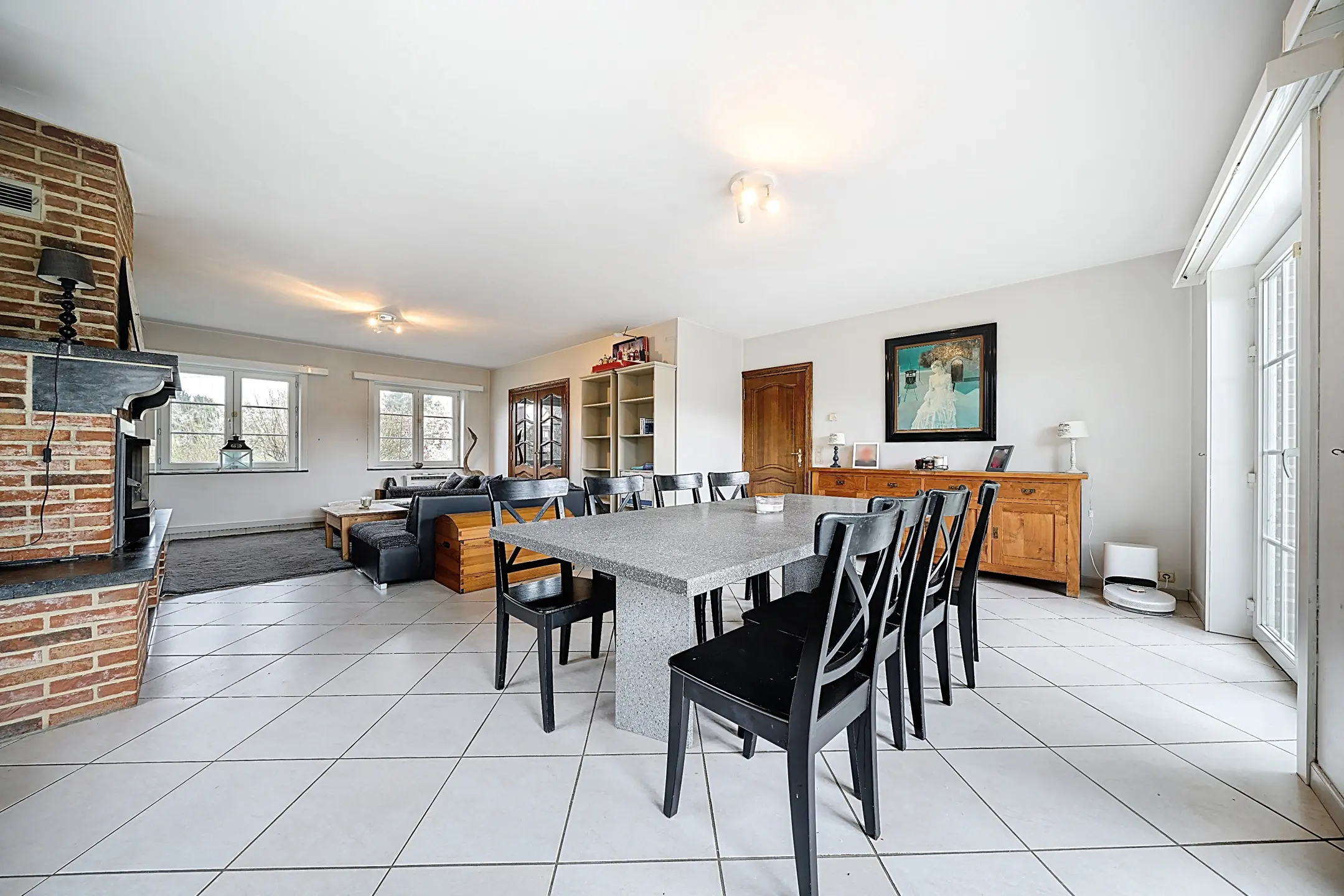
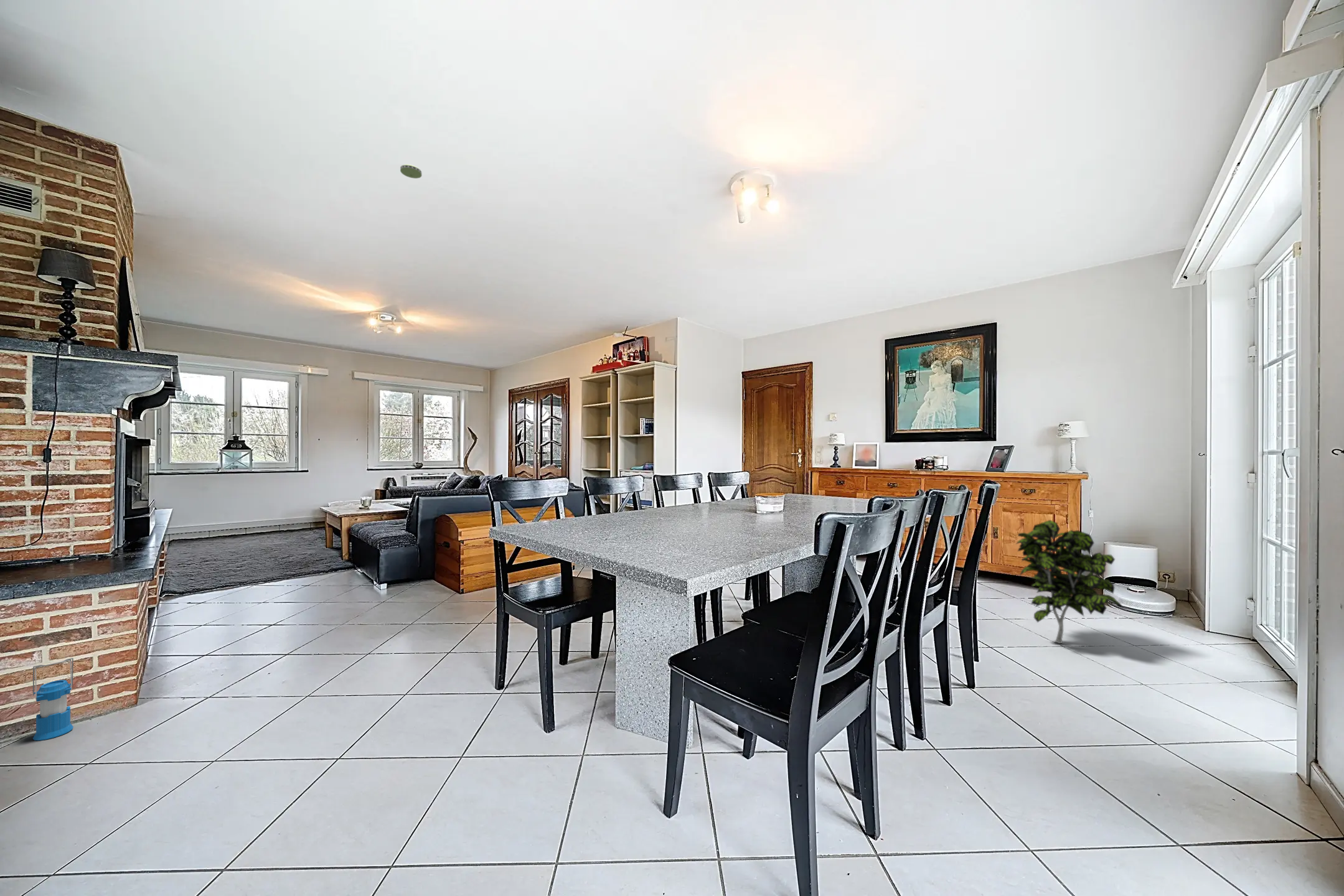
+ lantern (54, 698)
+ indoor plant (1065, 584)
+ smoke detector (411, 170)
